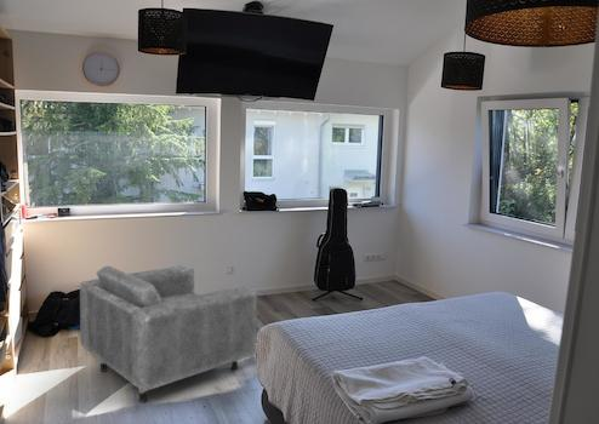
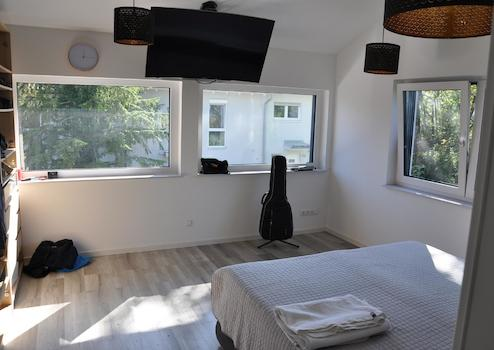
- armchair (167, 319)
